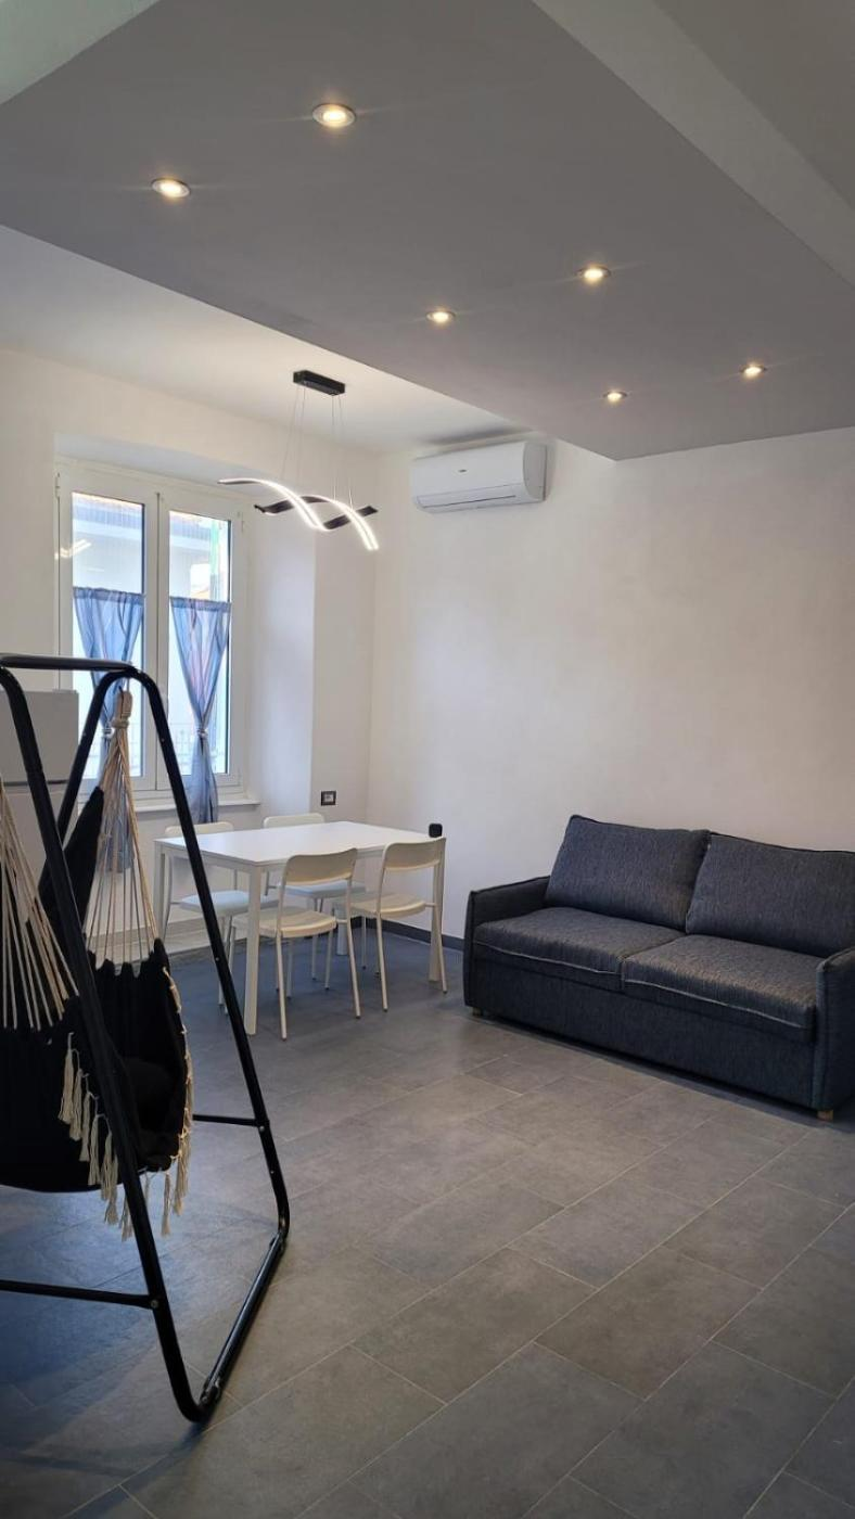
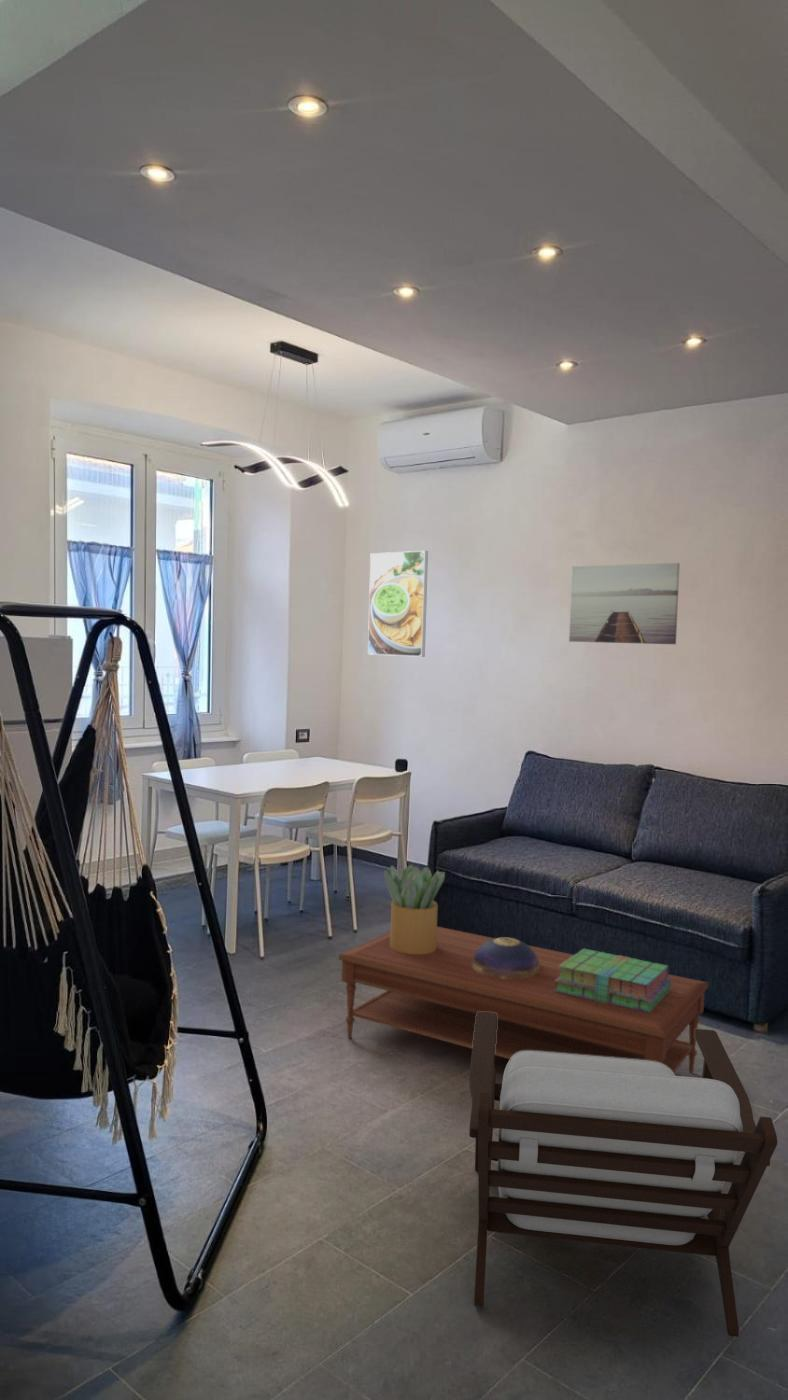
+ armchair (602, 1133)
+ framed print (397, 604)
+ stack of books (613, 977)
+ wall art (622, 603)
+ coffee table (517, 1011)
+ decorative bowl (506, 952)
+ potted plant (411, 906)
